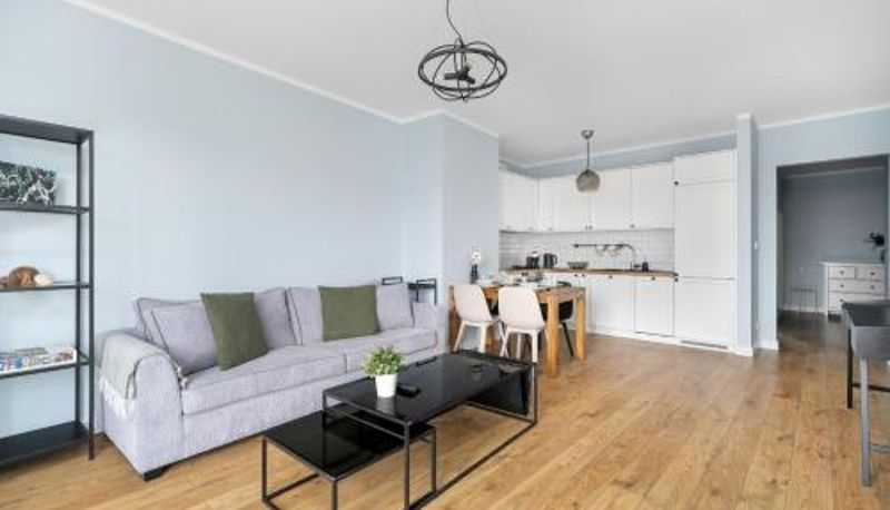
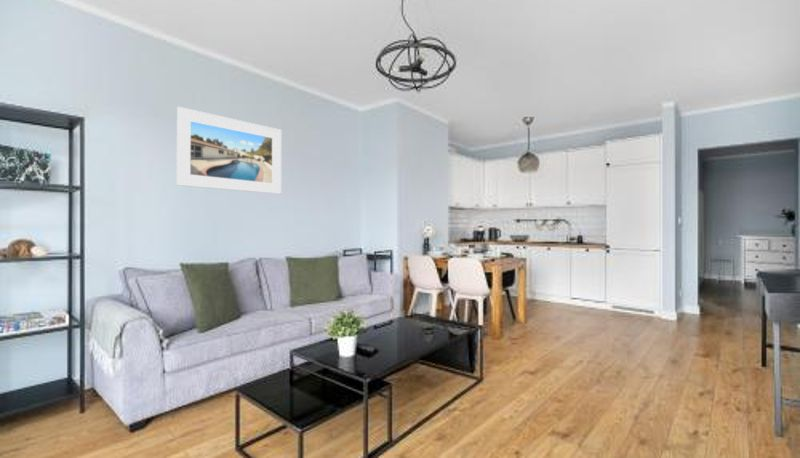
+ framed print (234, 154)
